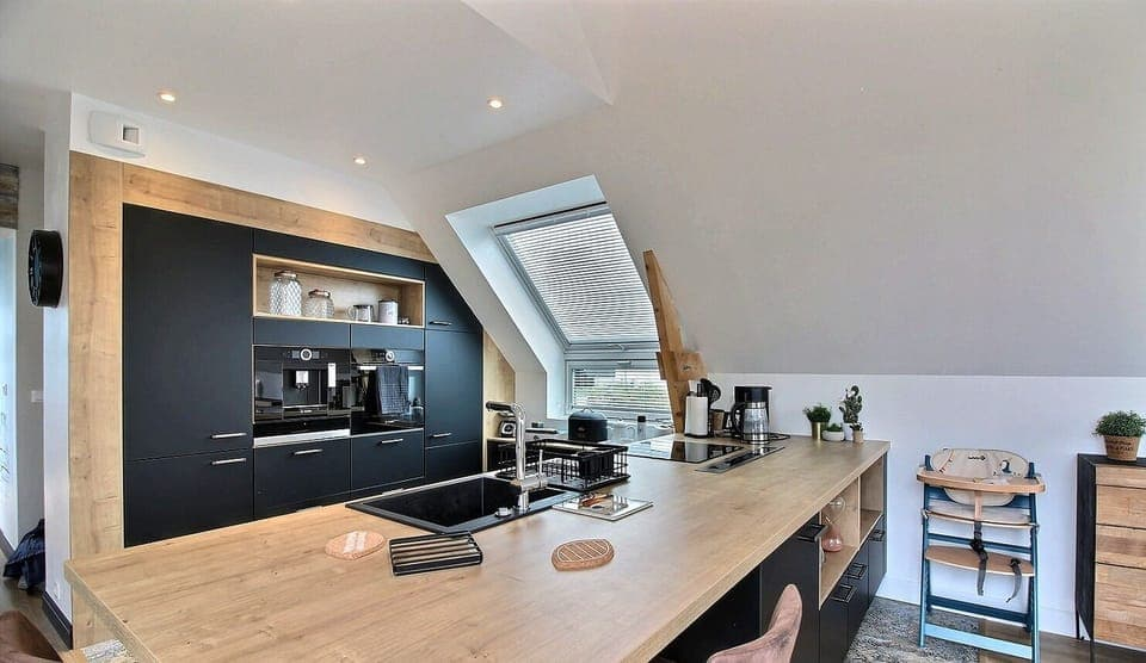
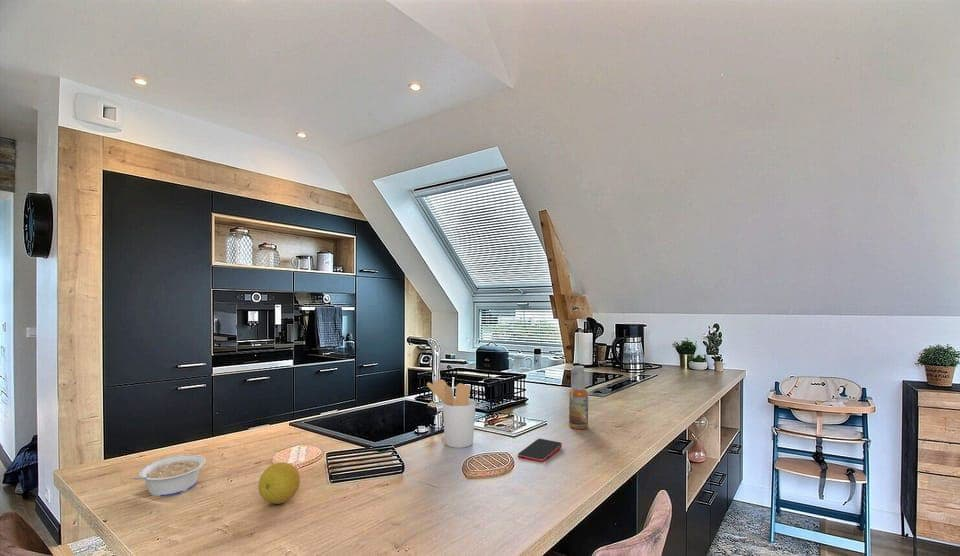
+ spray bottle (577, 396)
+ utensil holder (451, 411)
+ lemon (279, 482)
+ smartphone (540, 450)
+ legume (172, 475)
